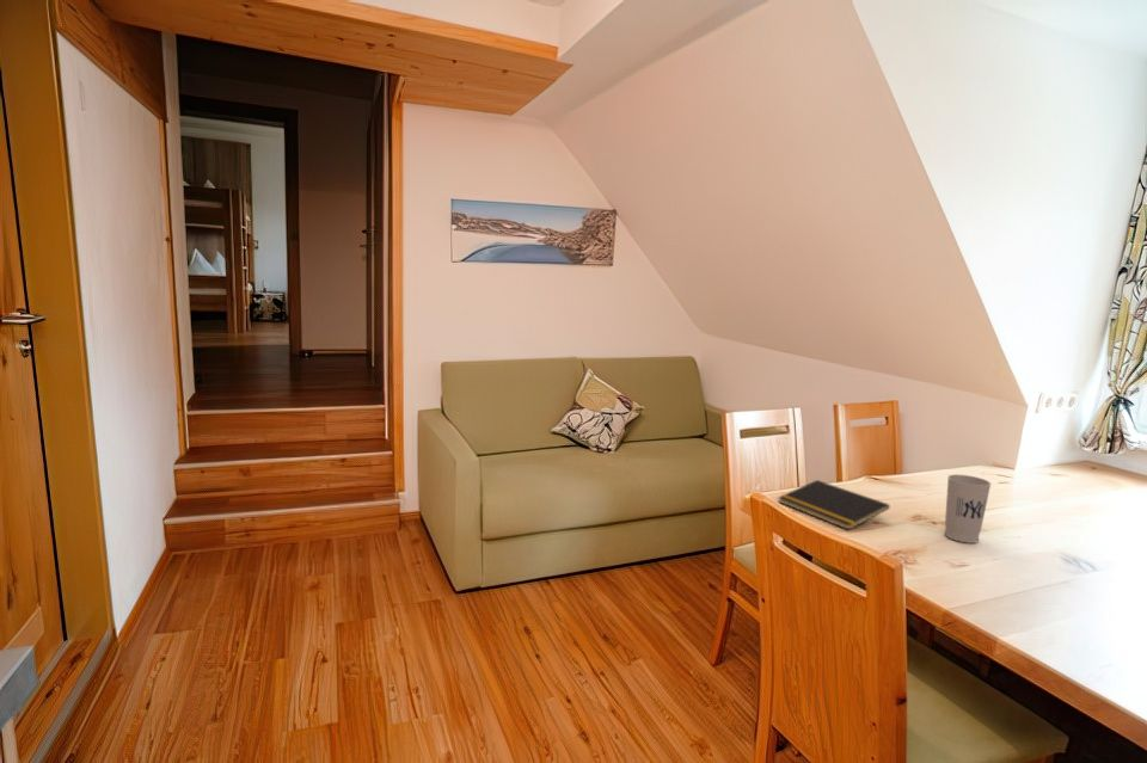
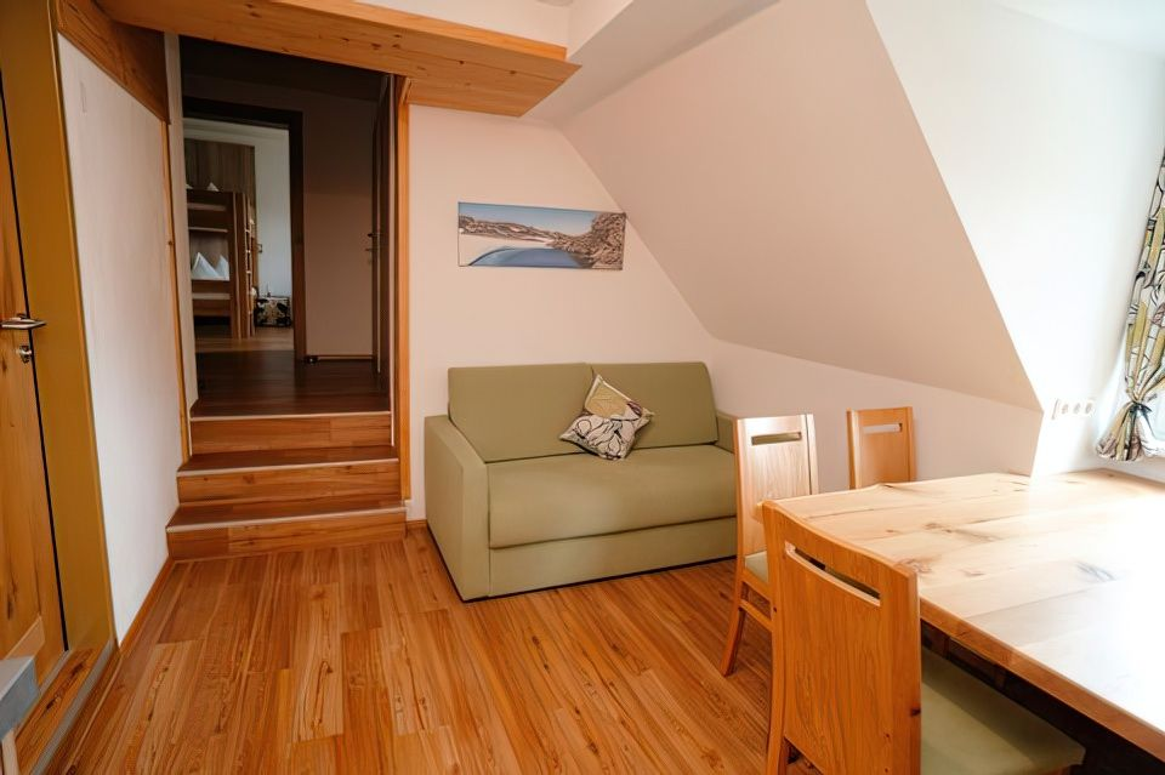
- notepad (832, 503)
- cup (964, 509)
